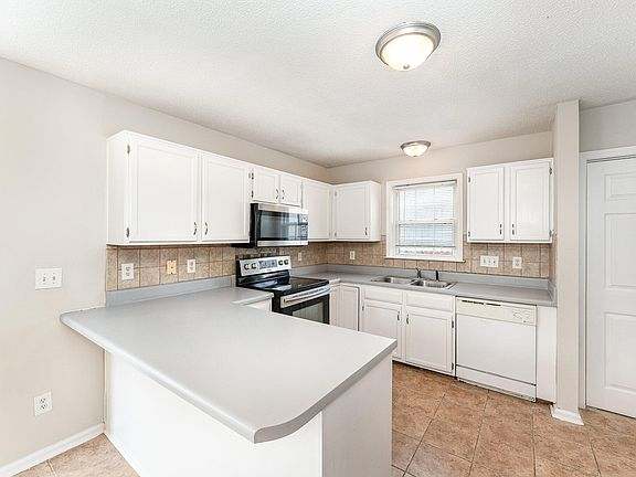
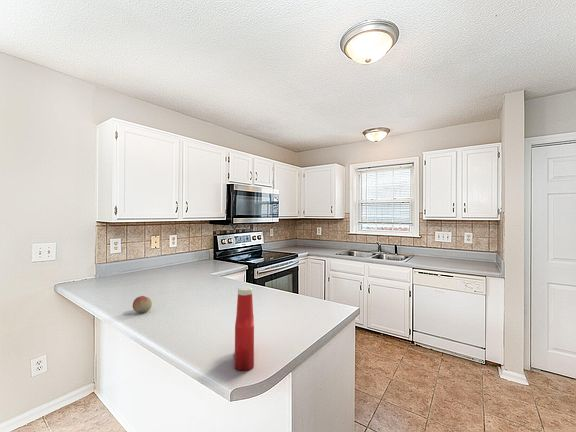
+ fruit (142, 304)
+ soap bottle (244, 324)
